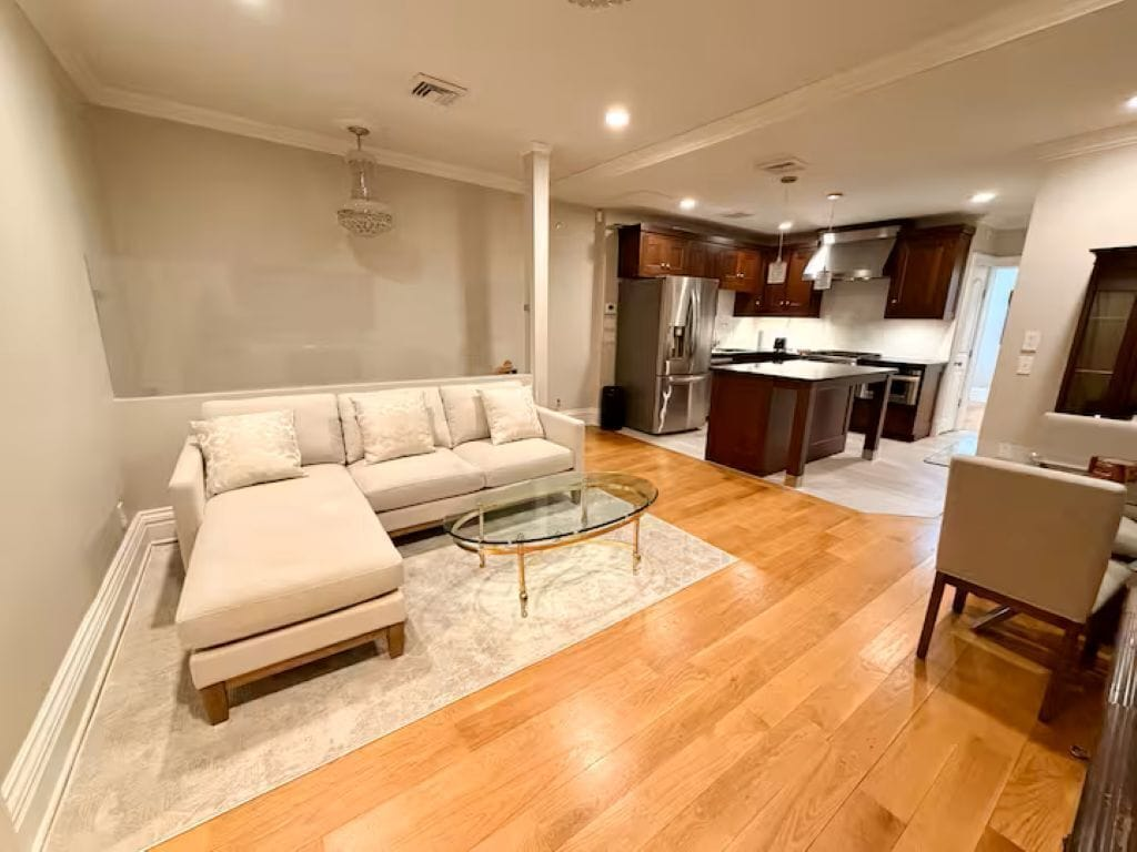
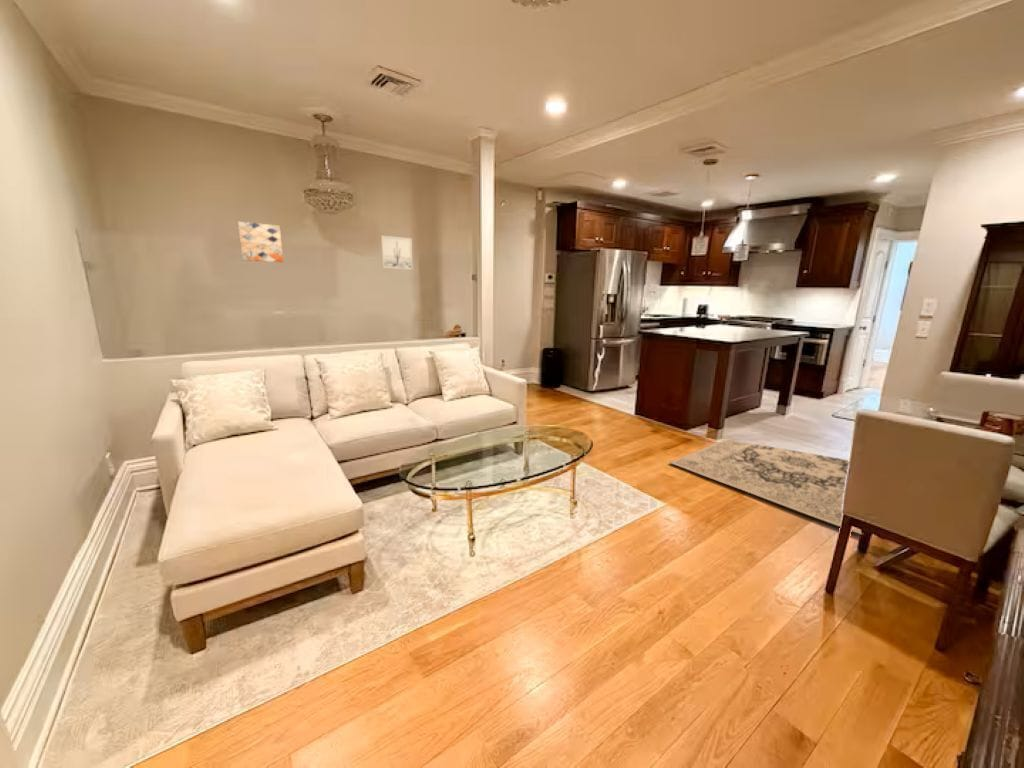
+ wall art (261, 242)
+ wall art (396, 253)
+ rug (798, 462)
